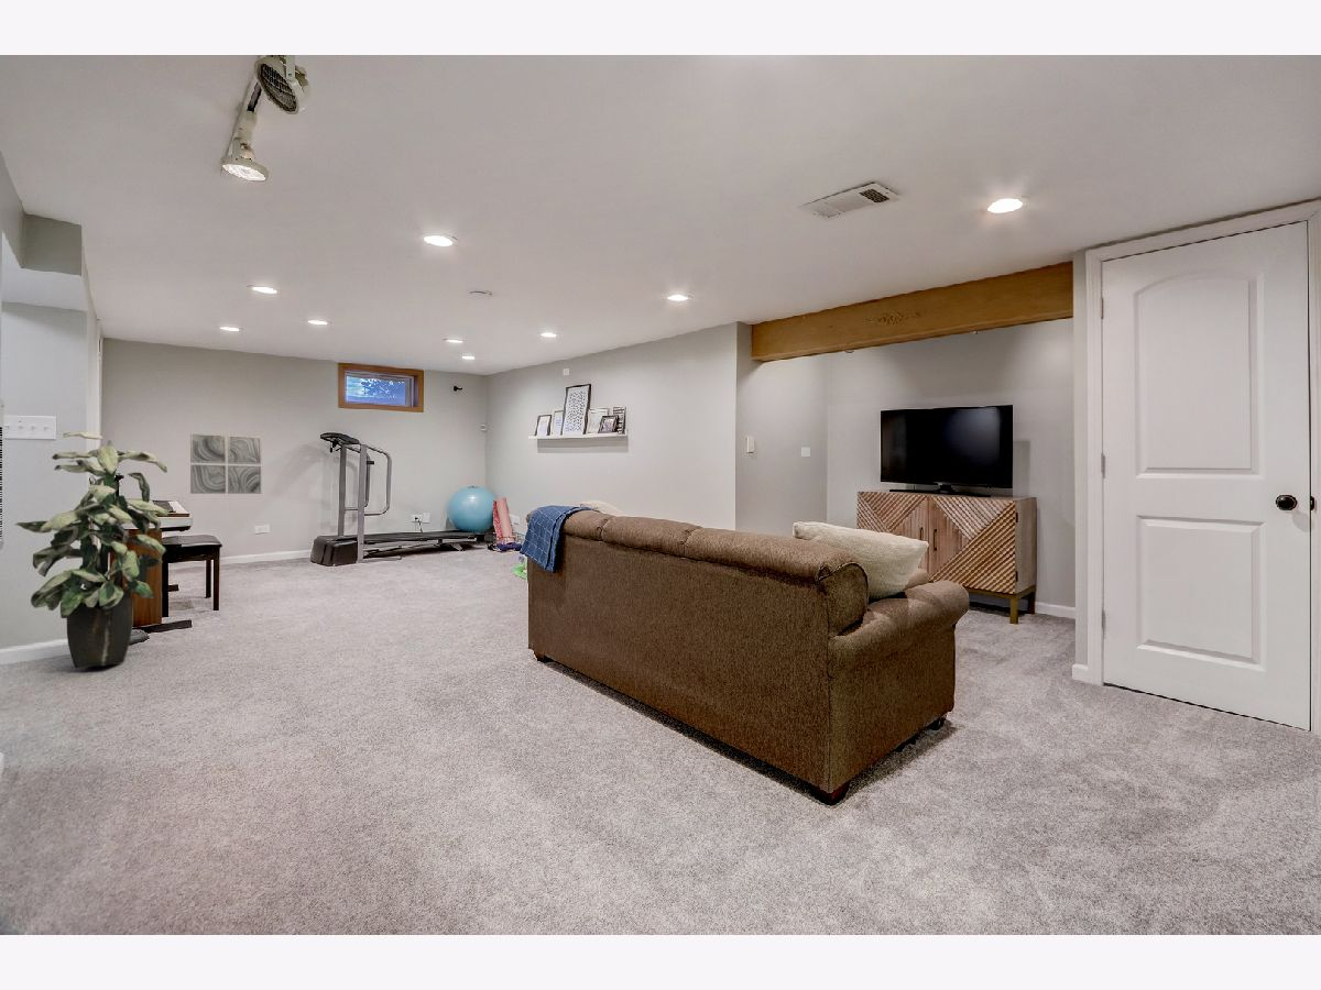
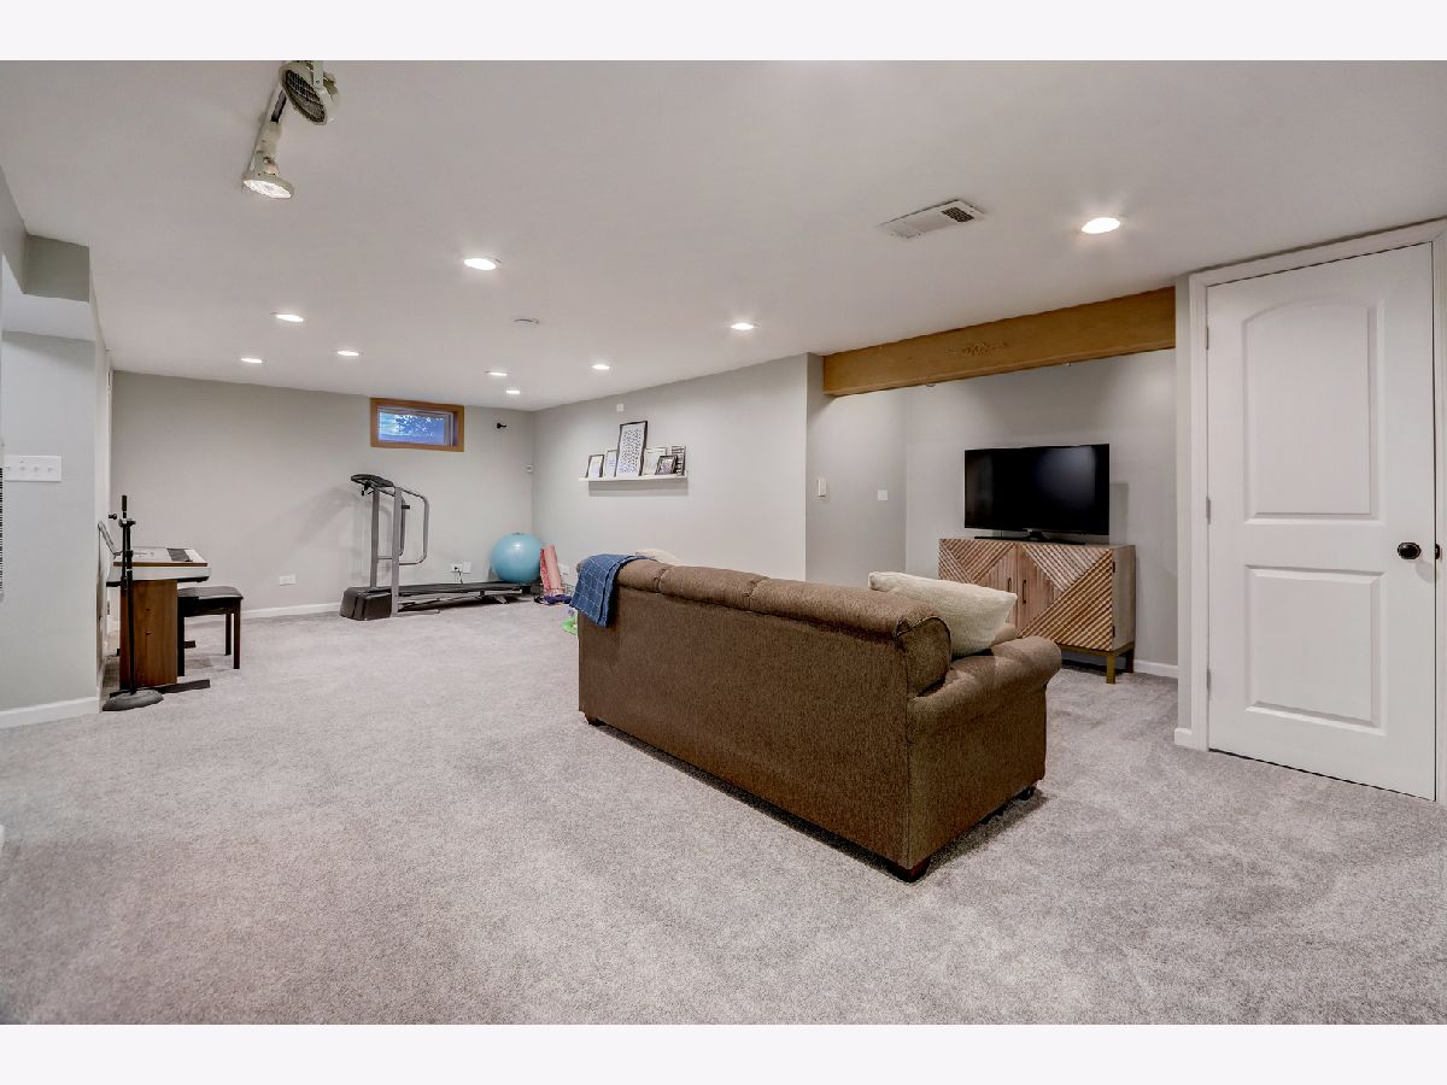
- indoor plant (97, 549)
- wall art (228, 463)
